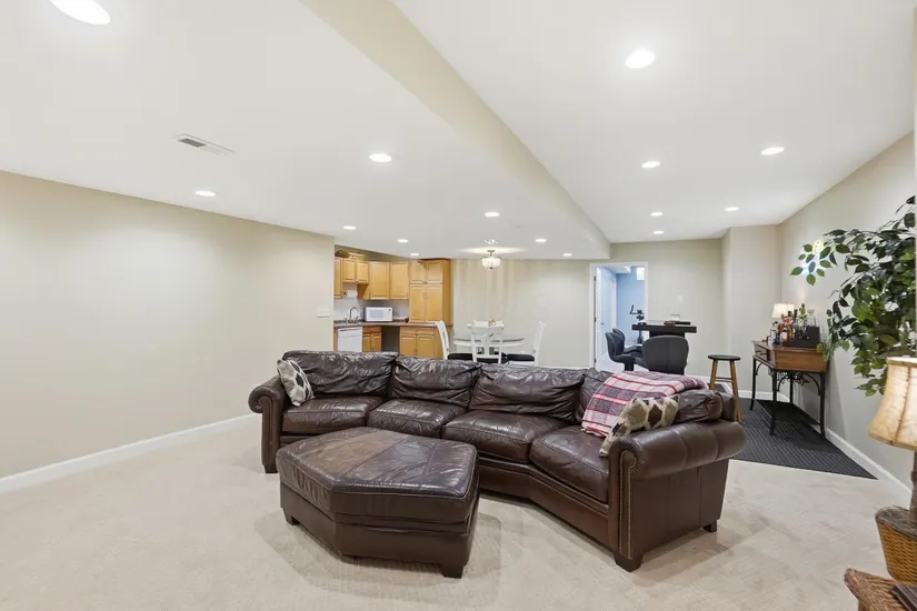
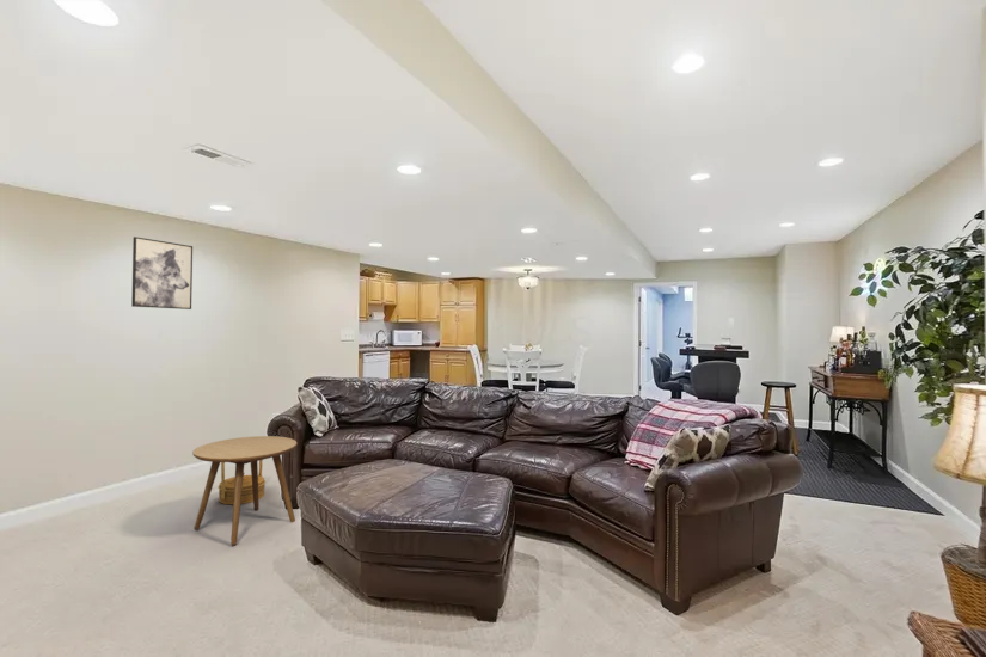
+ basket (243, 475)
+ wall art (164, 275)
+ side table (241, 485)
